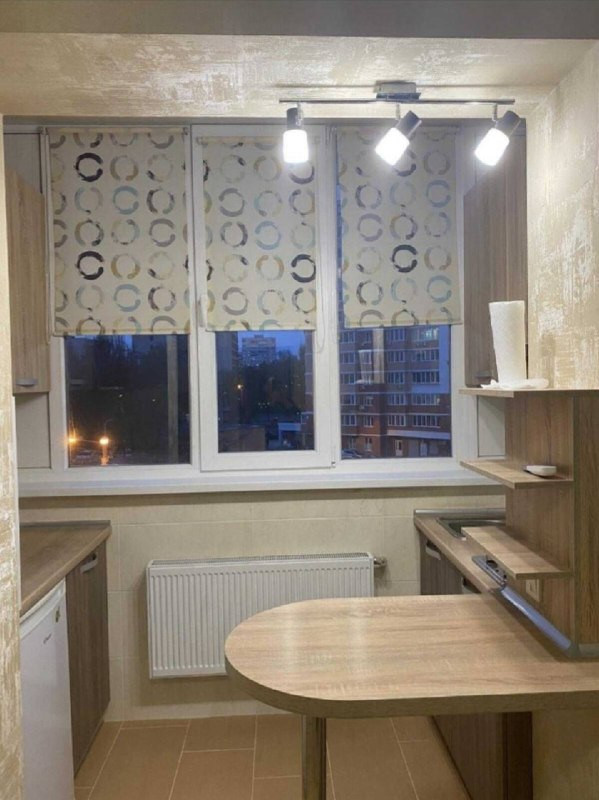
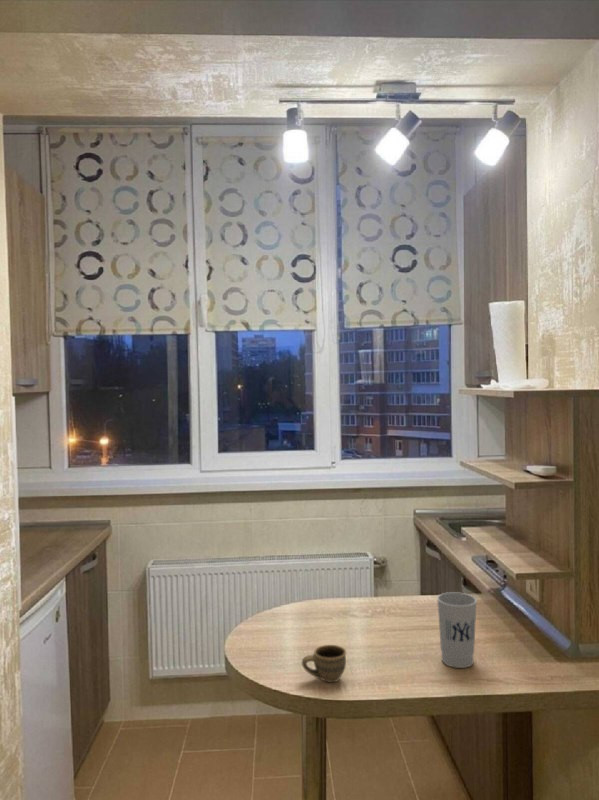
+ cup (457, 629)
+ cup (324, 664)
